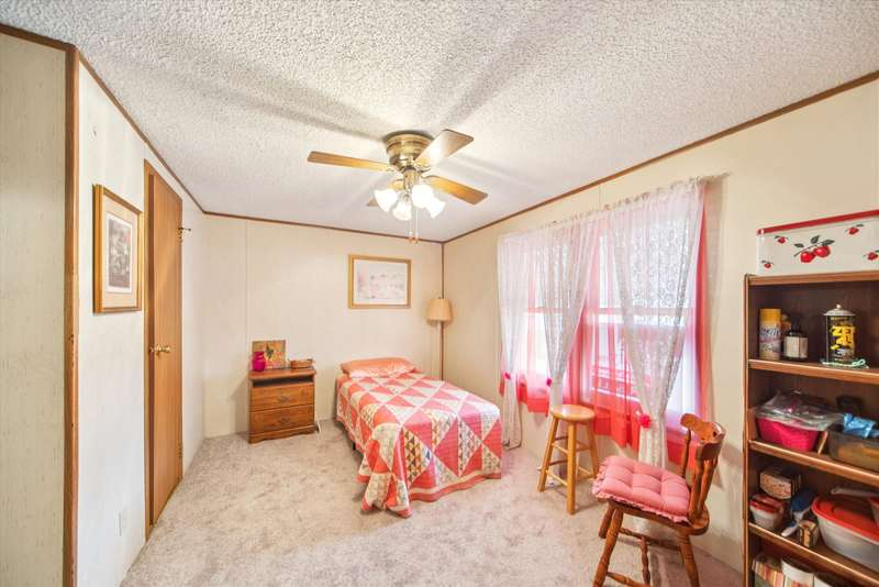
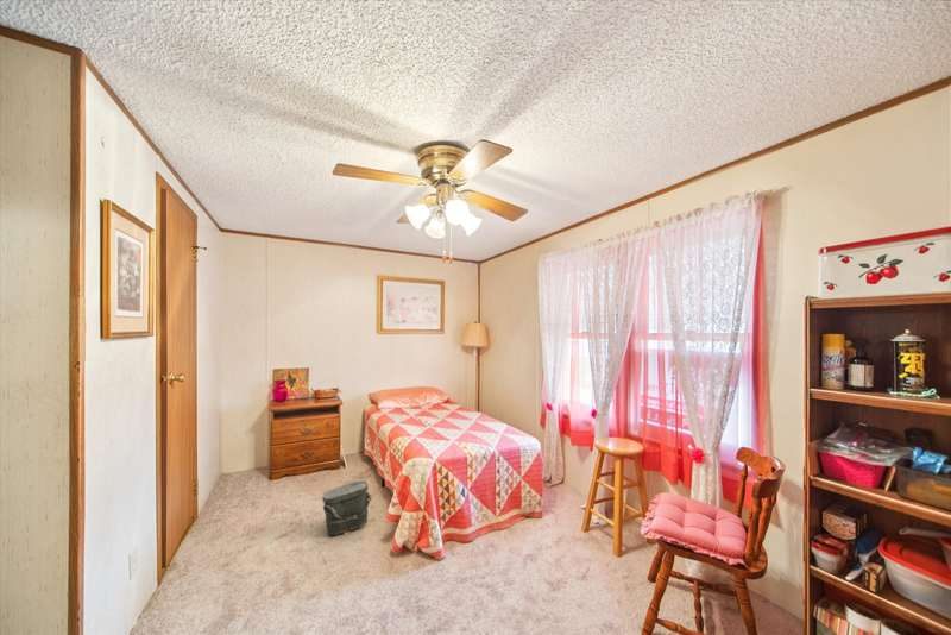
+ bag (347, 508)
